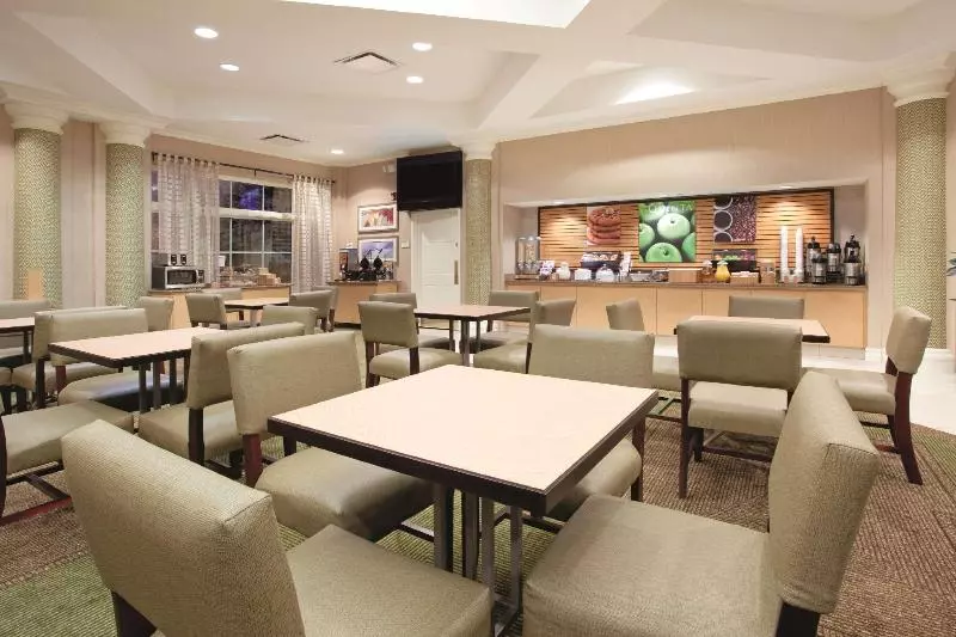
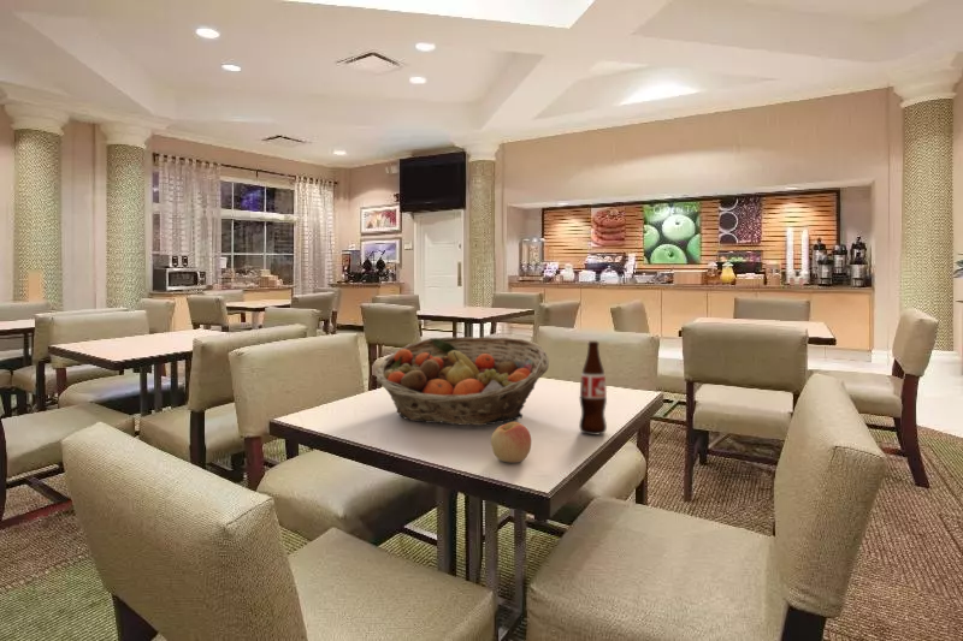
+ bottle (592, 386)
+ fruit basket (461, 376)
+ apple (510, 441)
